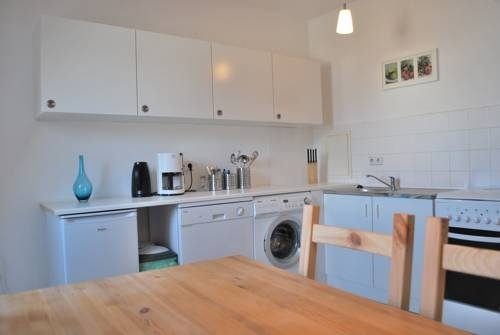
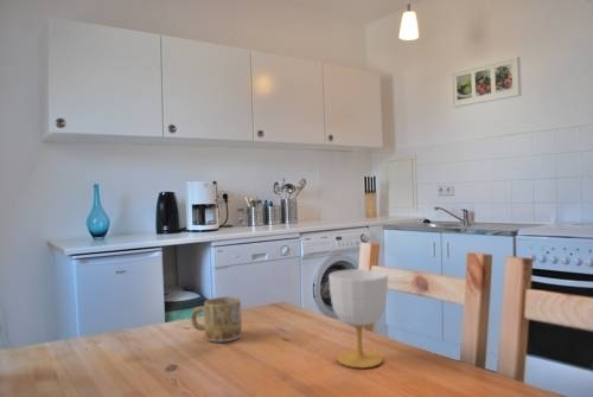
+ mug (216, 318)
+ cup (358, 316)
